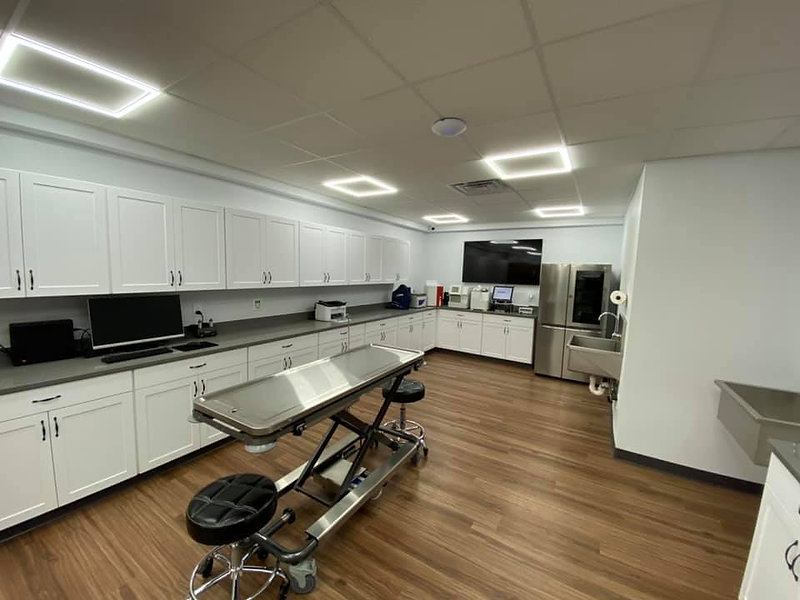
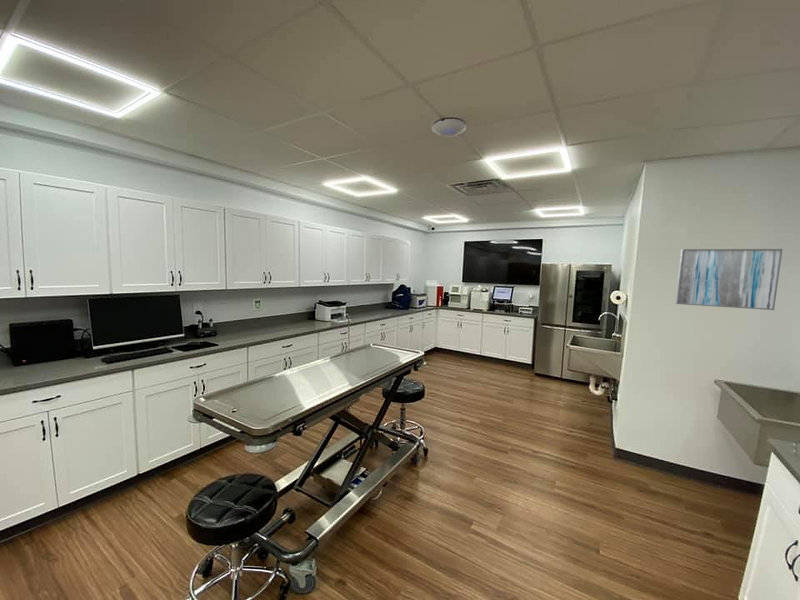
+ wall art (725, 278)
